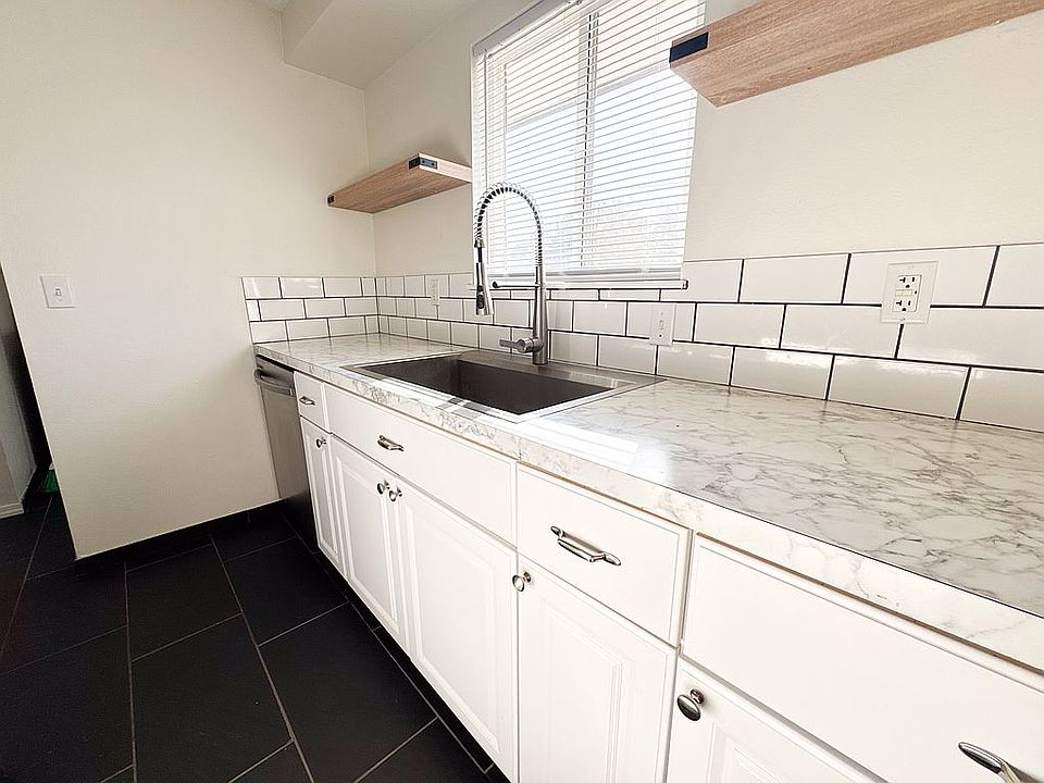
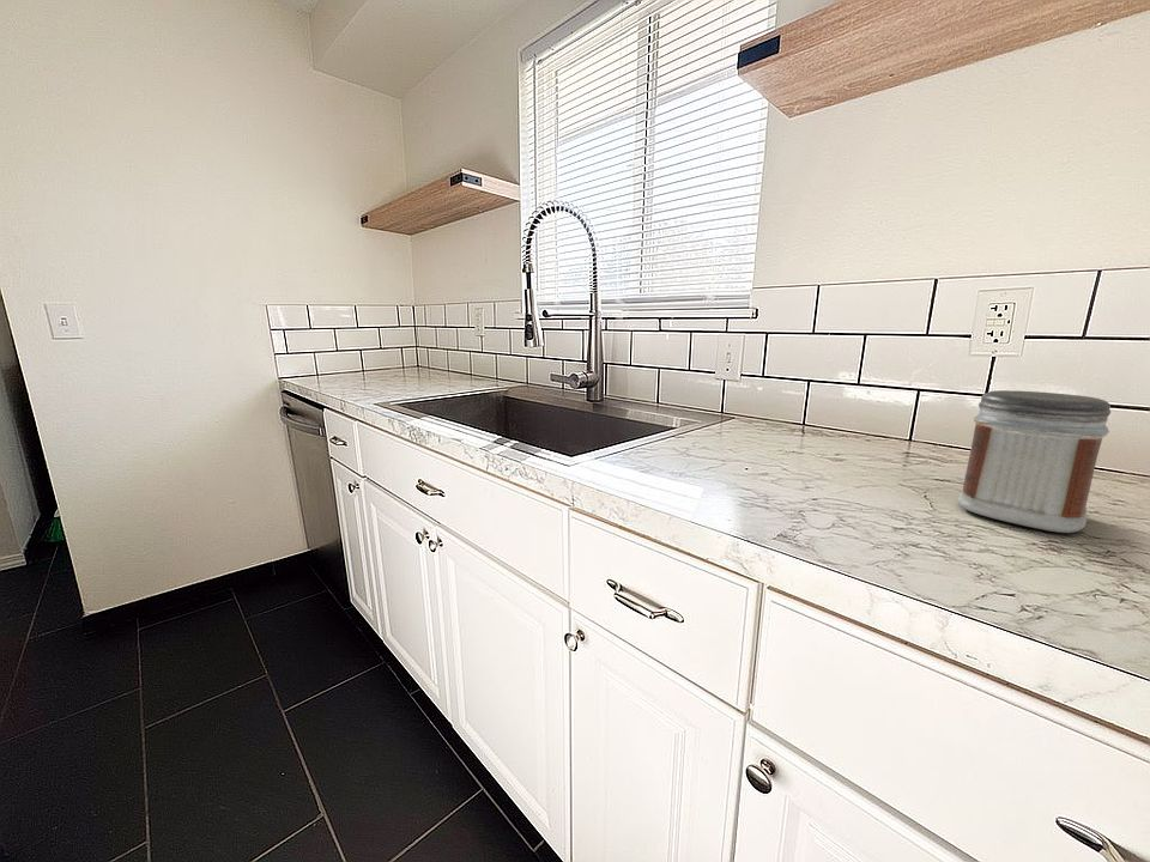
+ jar (1030, 455)
